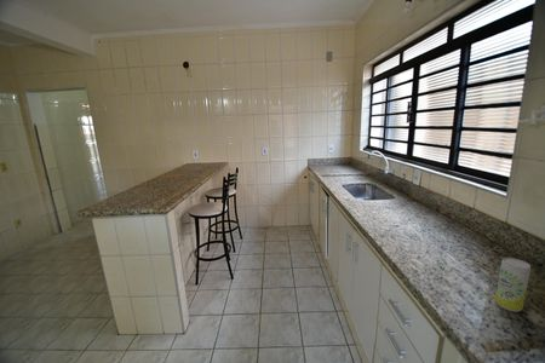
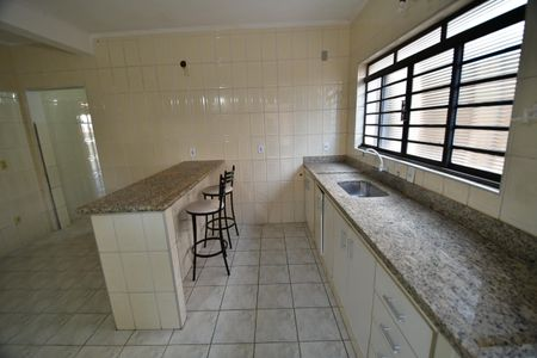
- beverage can (511, 284)
